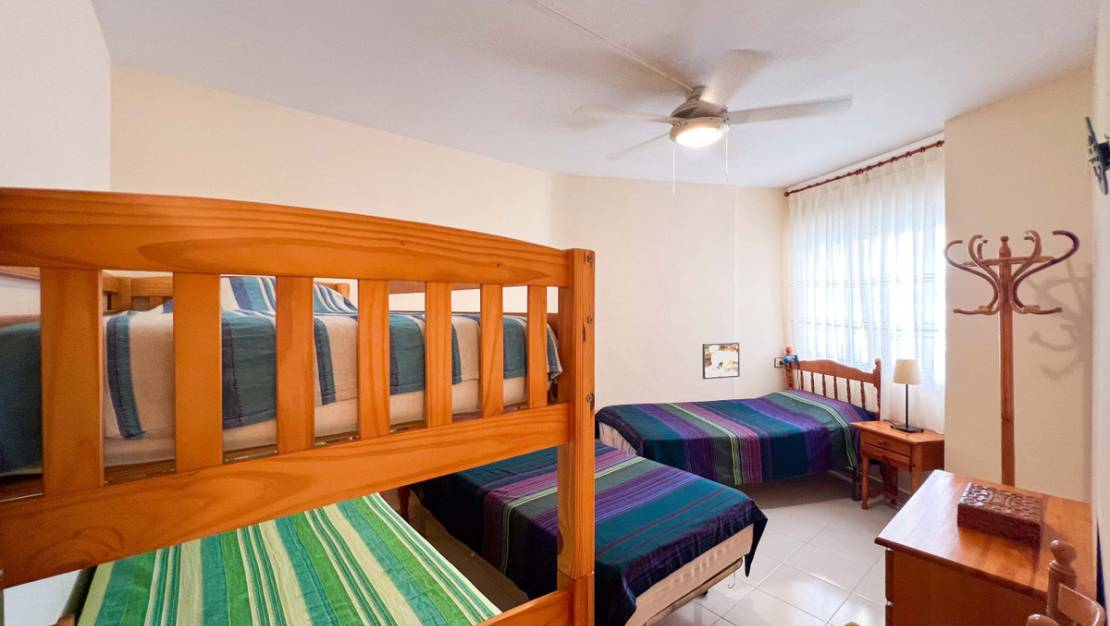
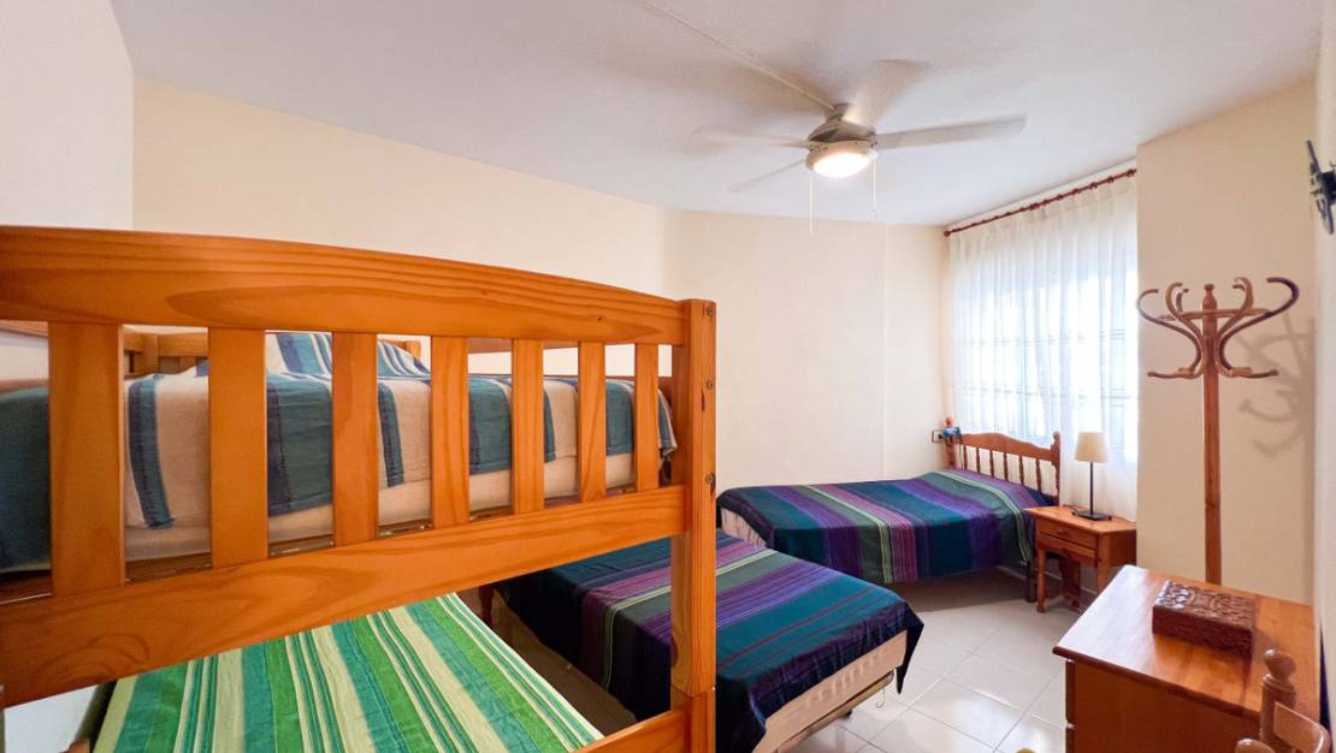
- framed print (721, 360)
